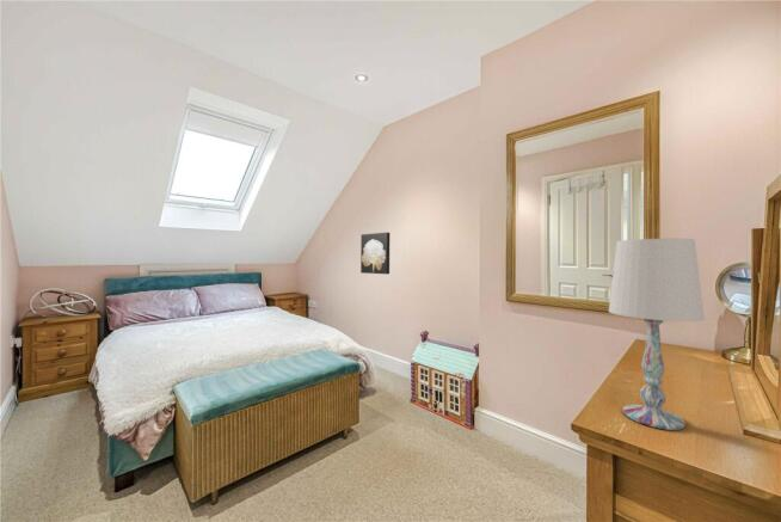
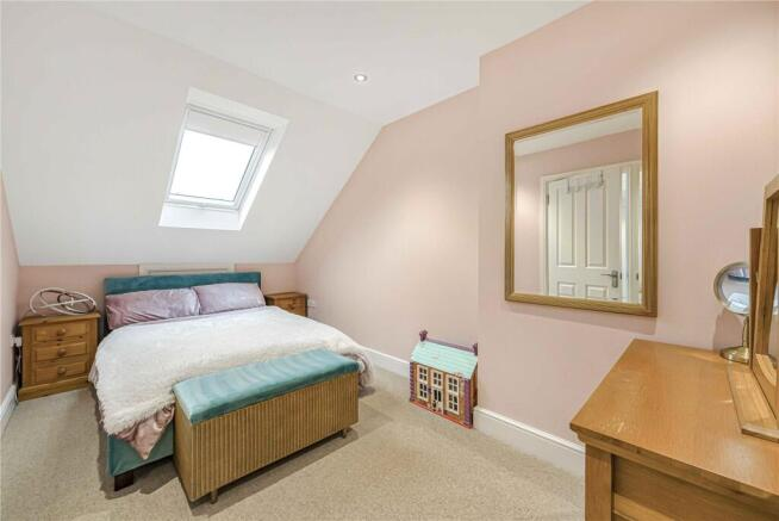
- table lamp (652, 328)
- wall art (374, 253)
